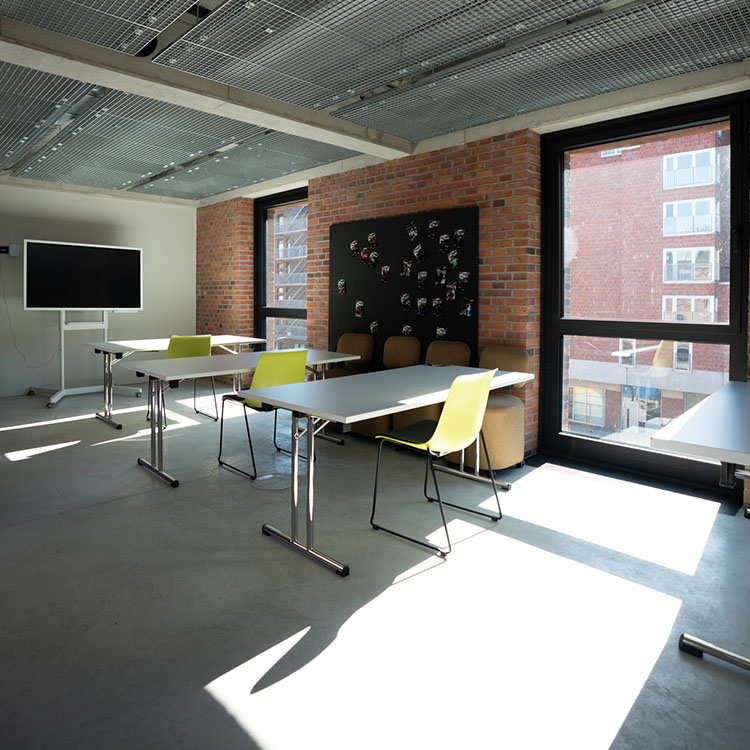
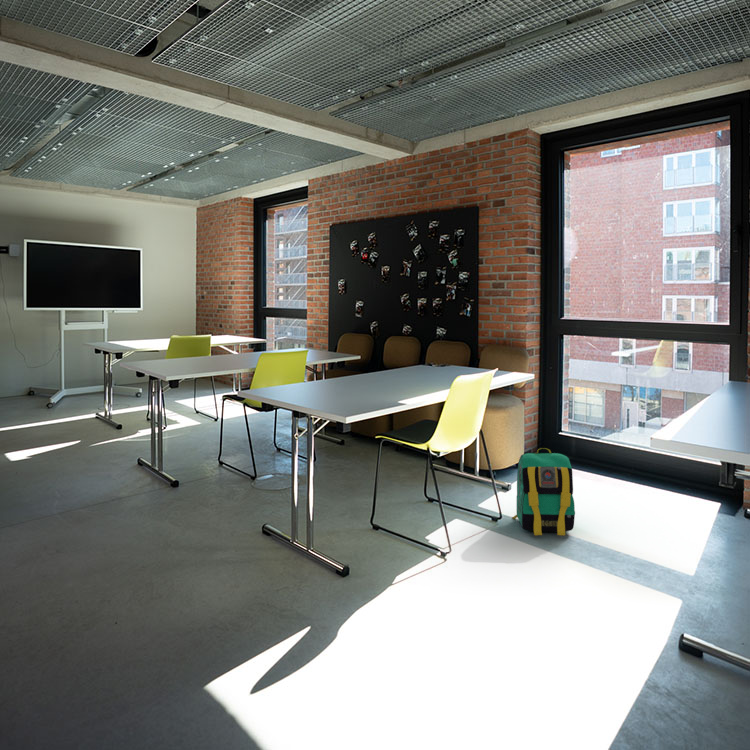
+ backpack (544, 487)
